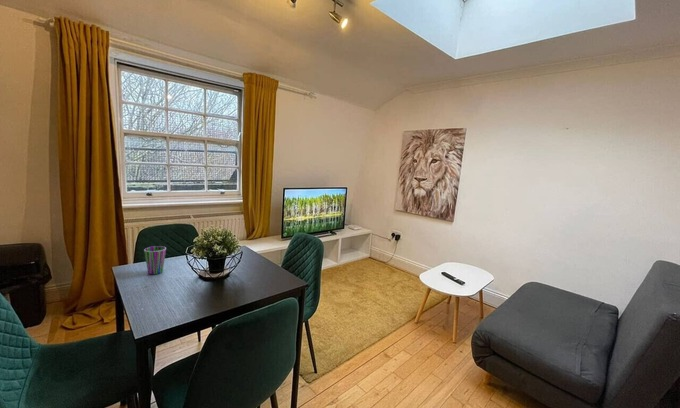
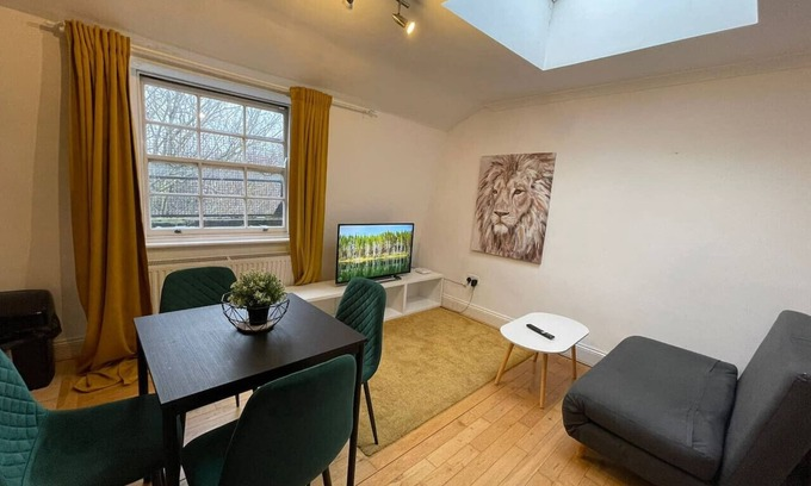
- cup (155, 260)
